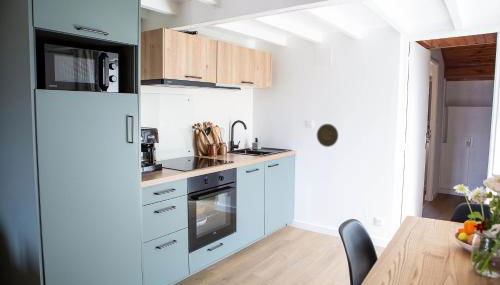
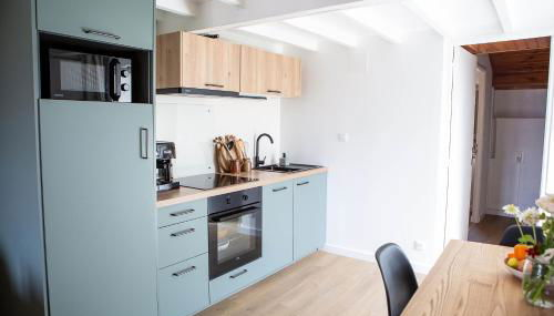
- decorative plate (326, 135)
